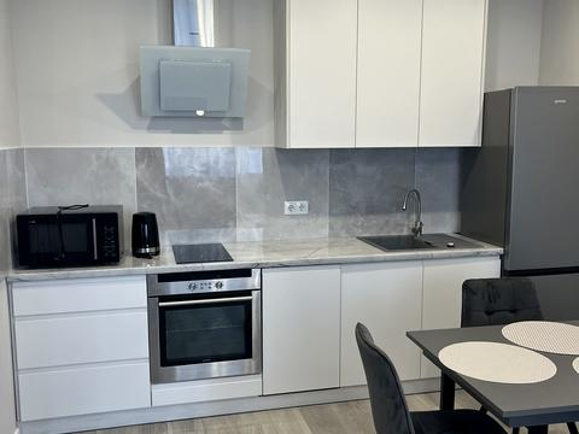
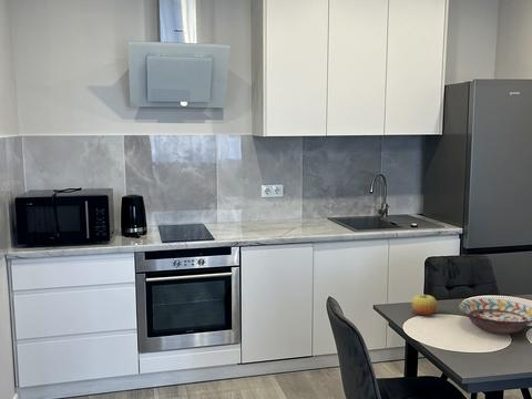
+ apple (423, 304)
+ decorative bowl (497, 318)
